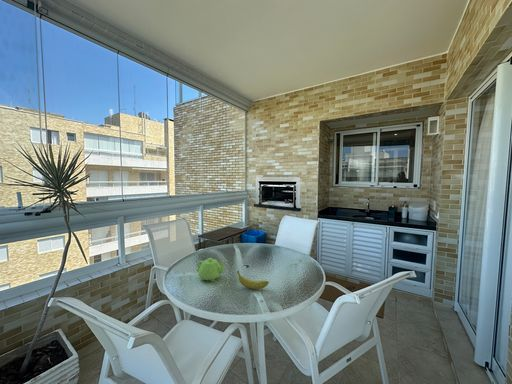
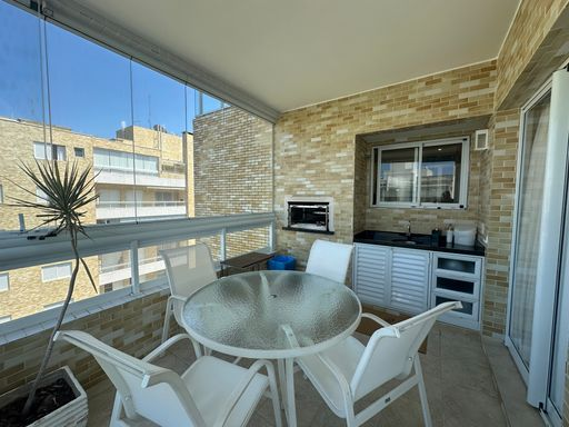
- teapot (211, 268)
- fruit (251, 280)
